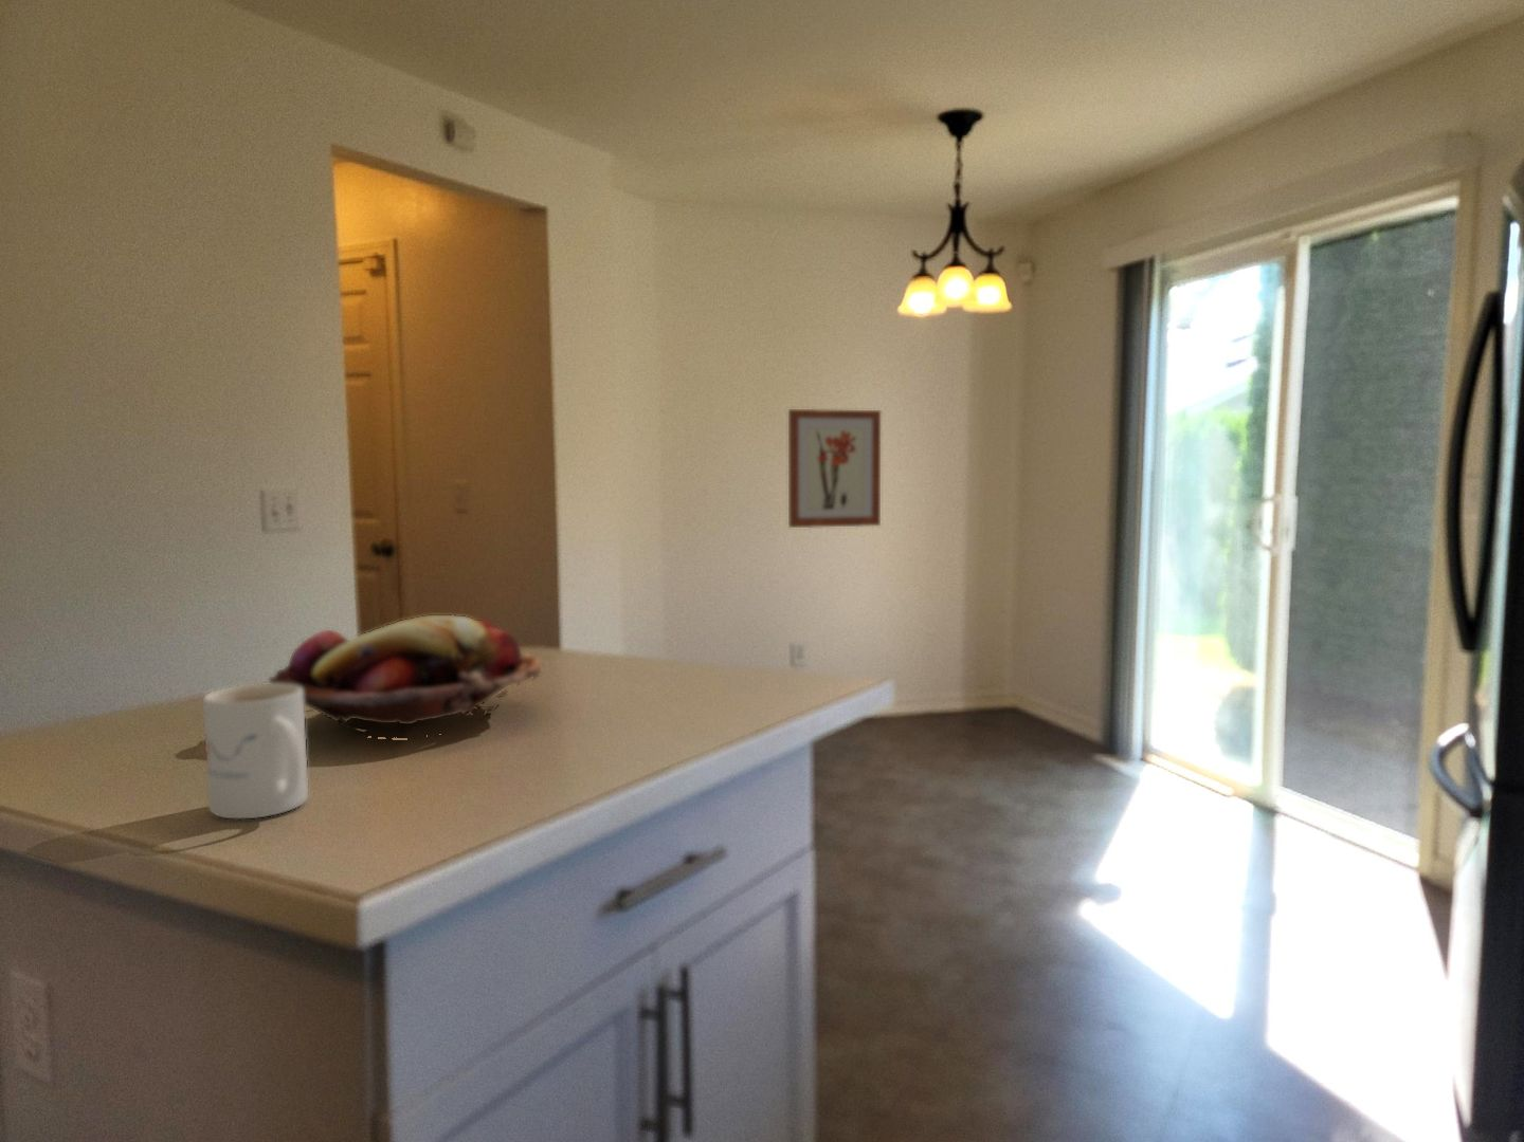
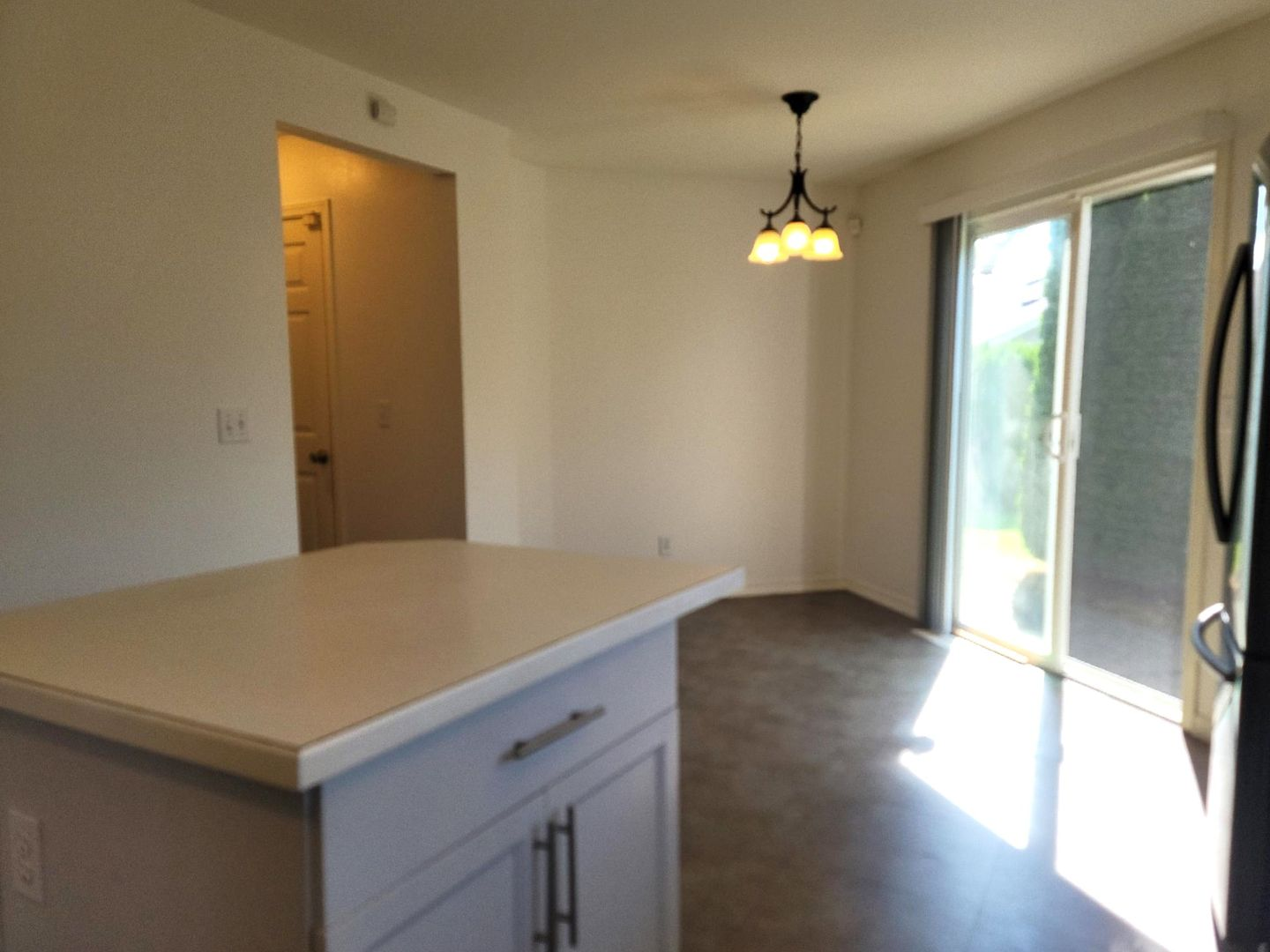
- wall art (834, 468)
- fruit basket (416, 666)
- mug (264, 752)
